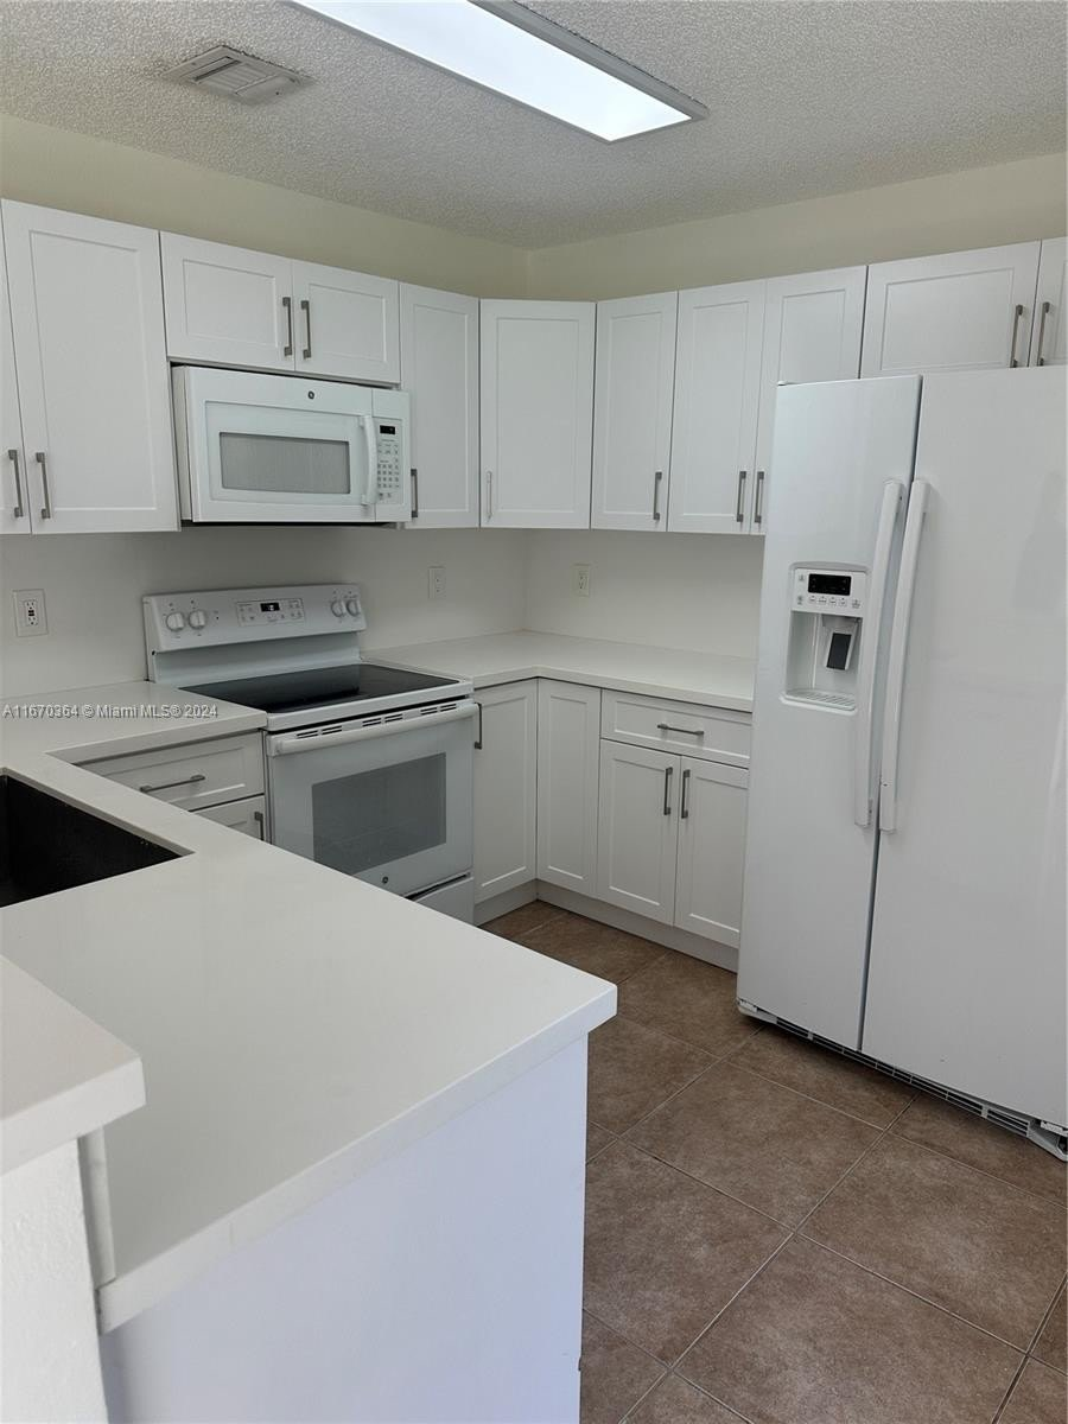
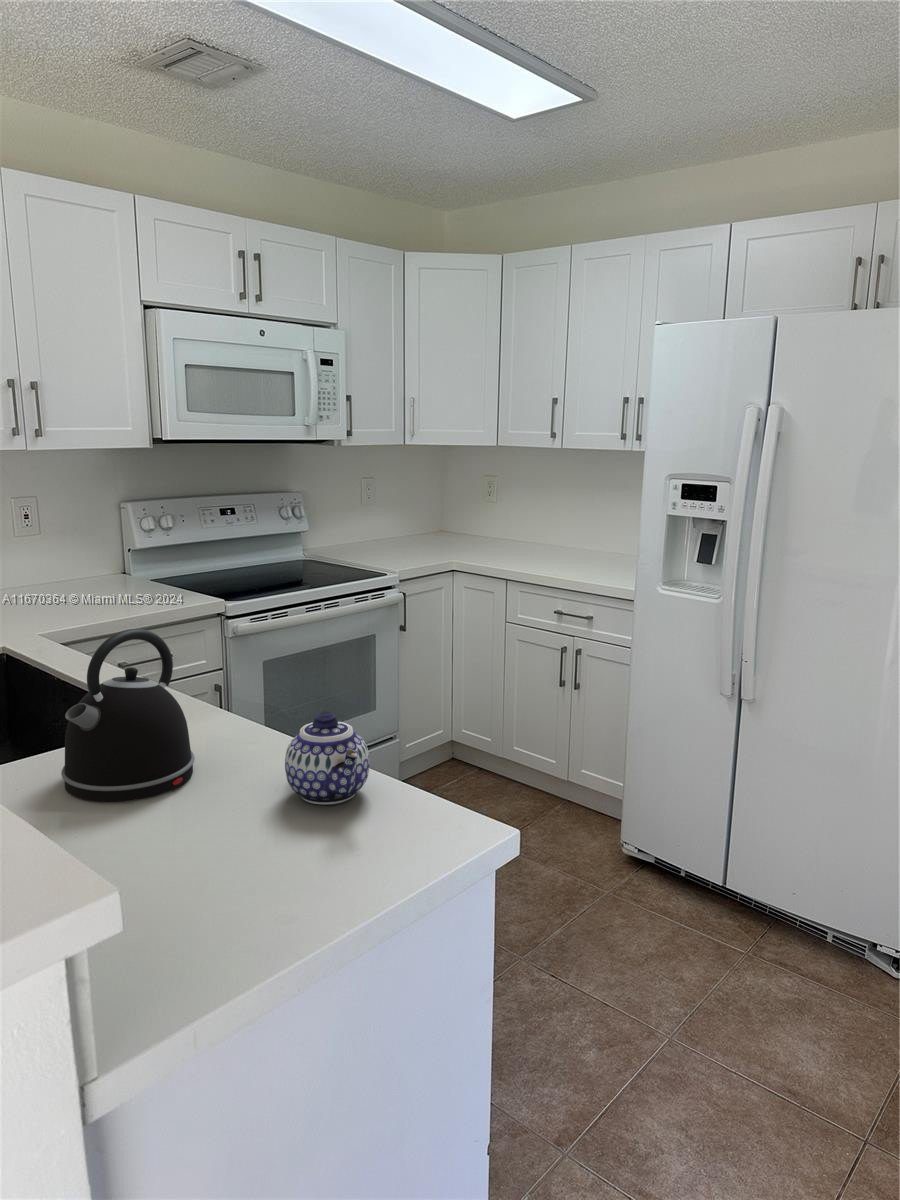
+ kettle (126, 705)
+ teapot (327, 754)
